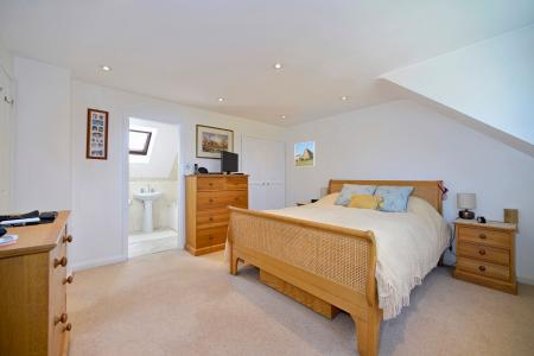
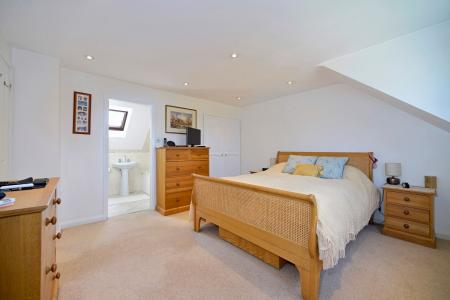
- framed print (304, 154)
